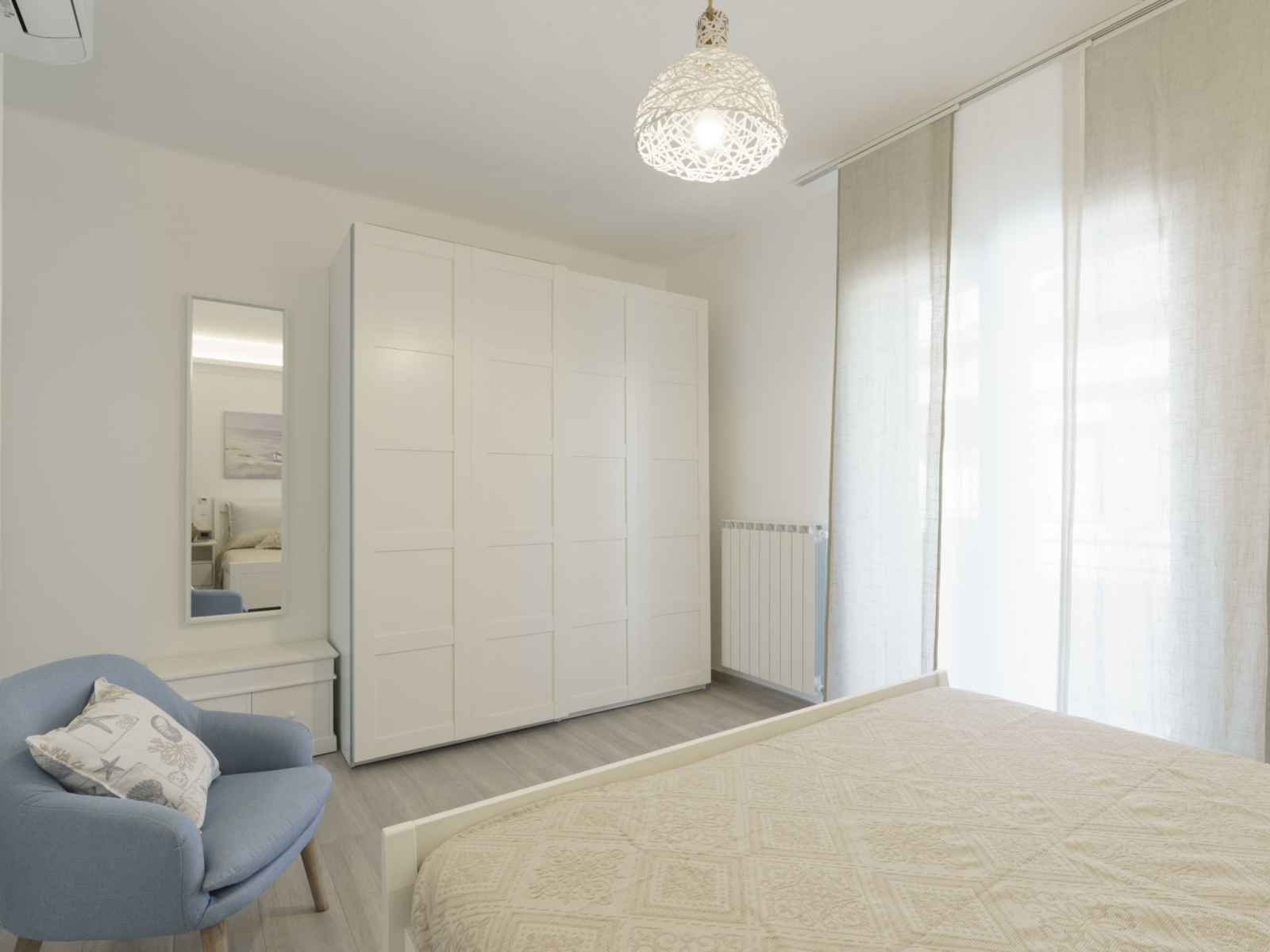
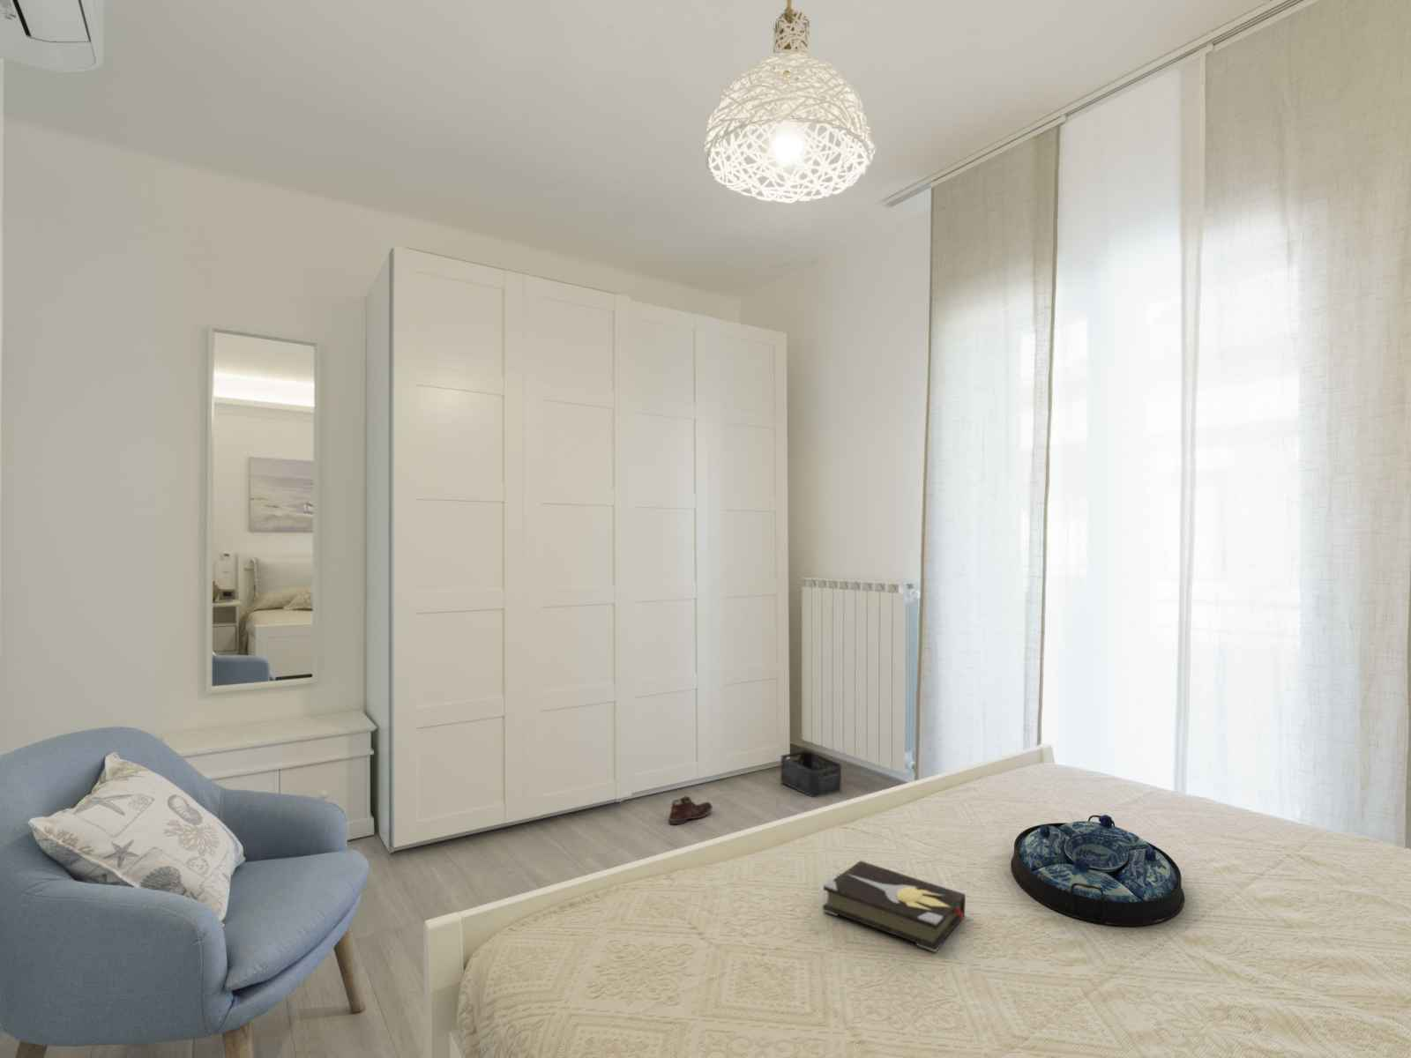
+ hardback book (893, 899)
+ storage bin (810, 773)
+ shoe (690, 806)
+ serving tray (1093, 856)
